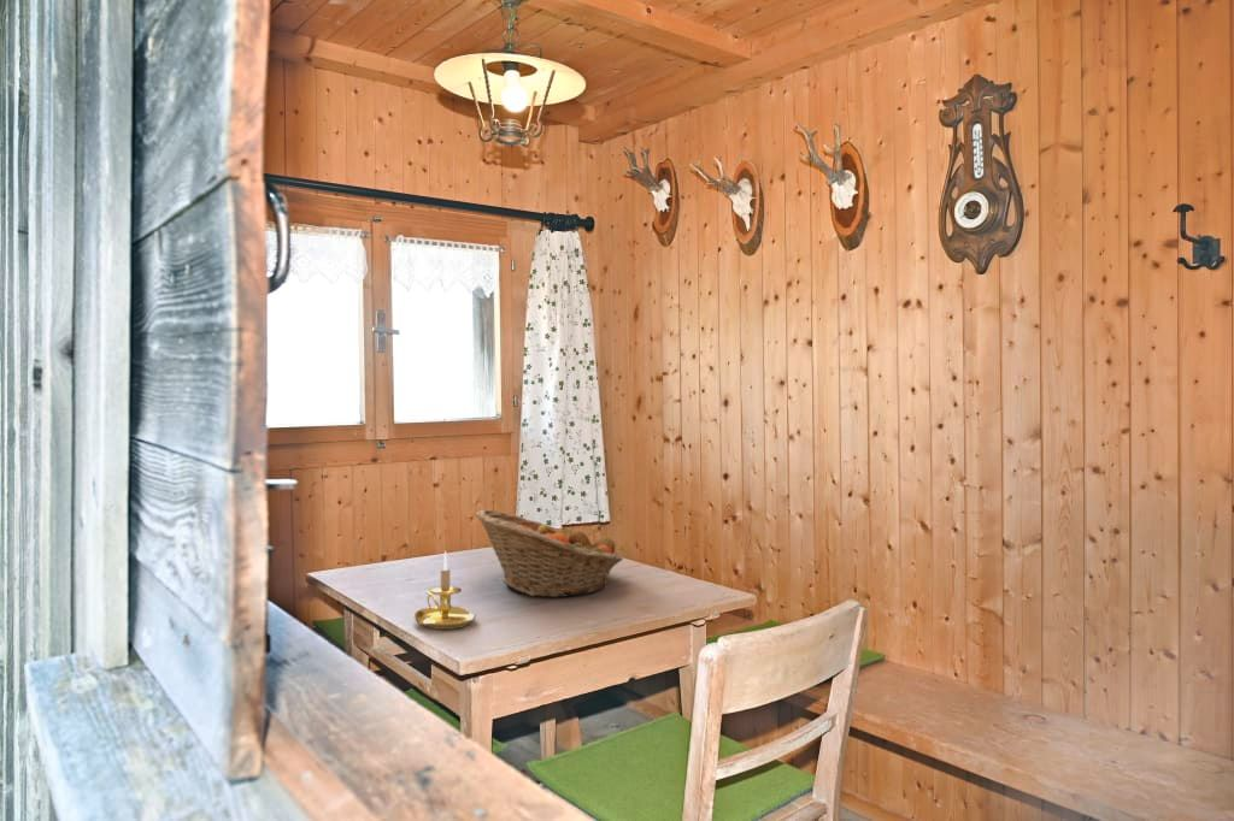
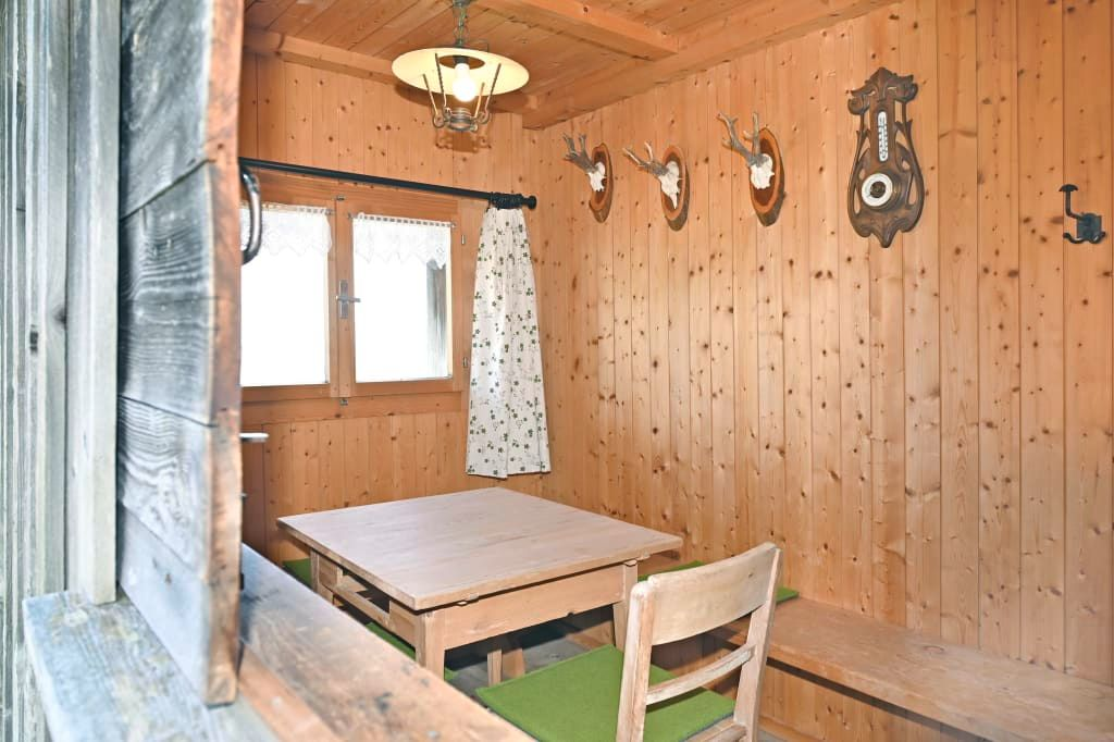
- fruit basket (547, 548)
- candle holder (442, 585)
